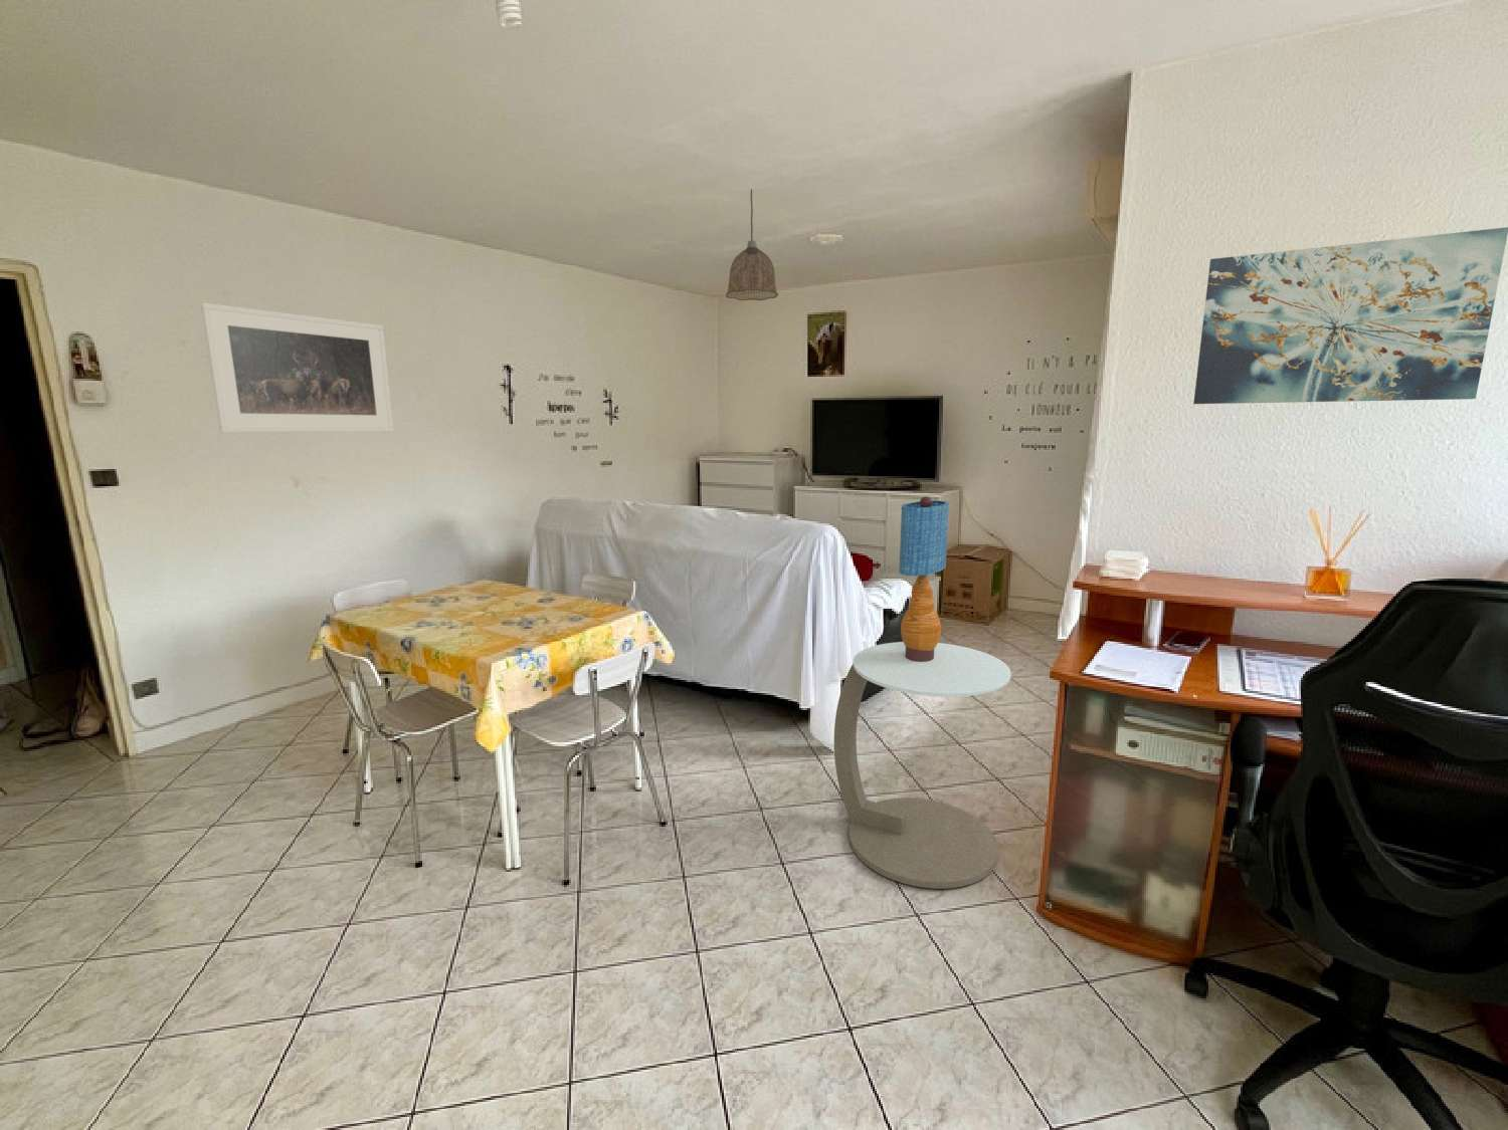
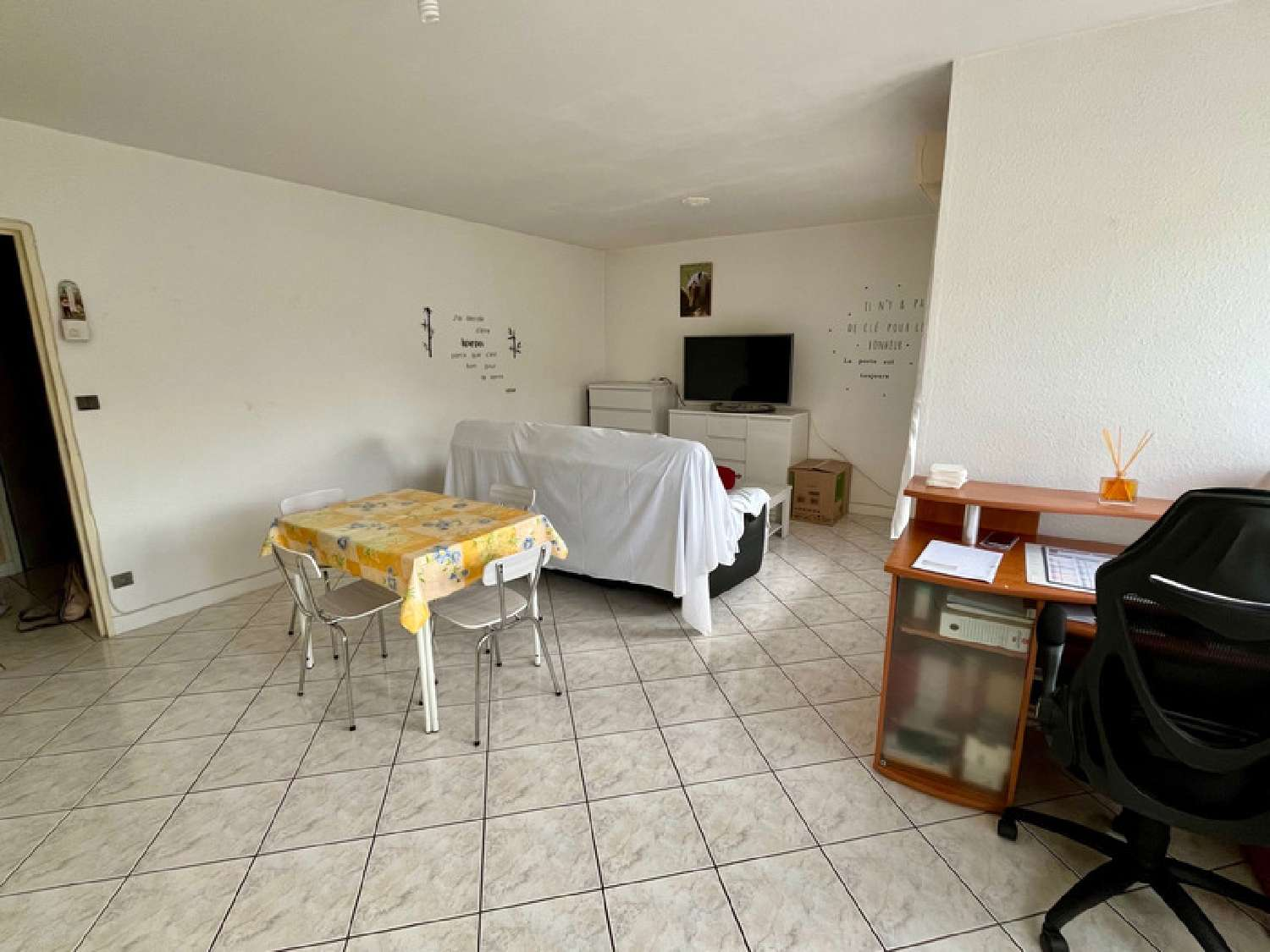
- table lamp (921, 578)
- pendant lamp (750, 243)
- side table (912, 798)
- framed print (308, 374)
- wall art (1333, 324)
